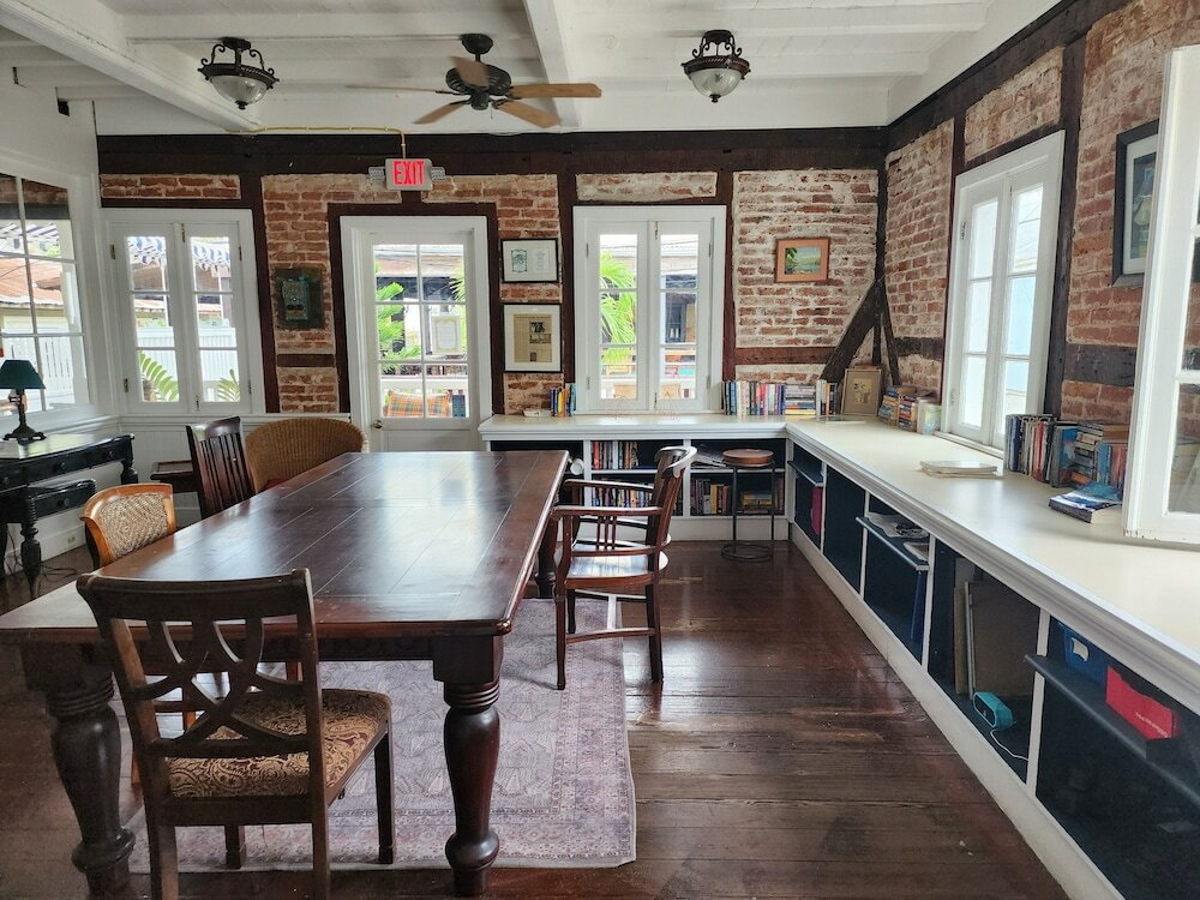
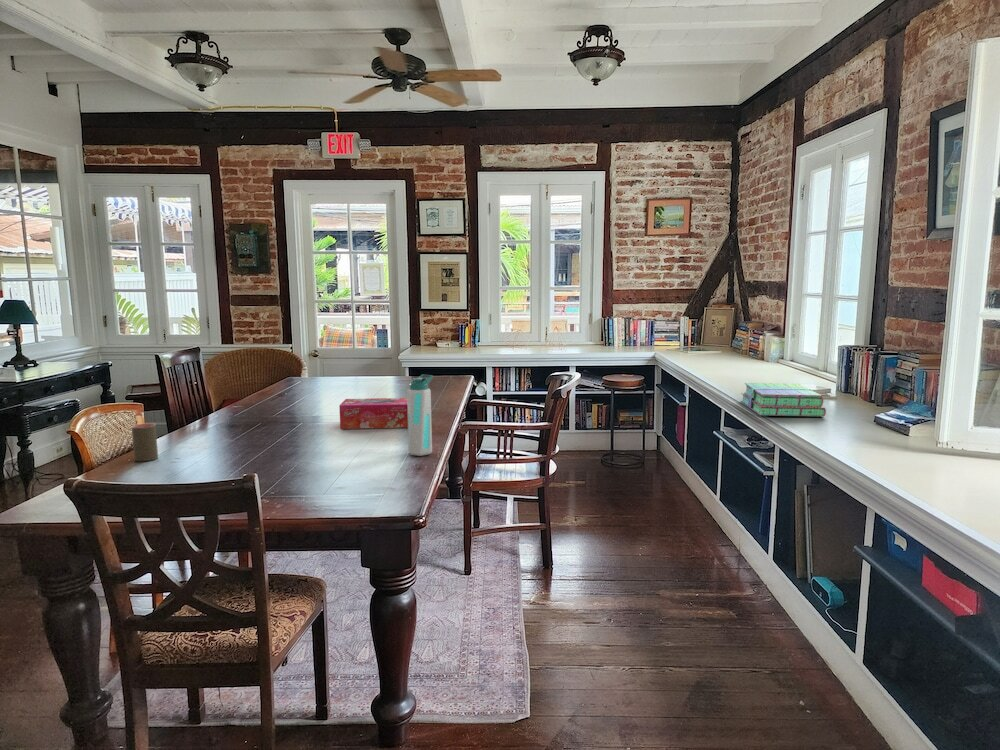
+ tissue box (377, 412)
+ water bottle (420, 415)
+ cup (145, 442)
+ stack of books (781, 398)
